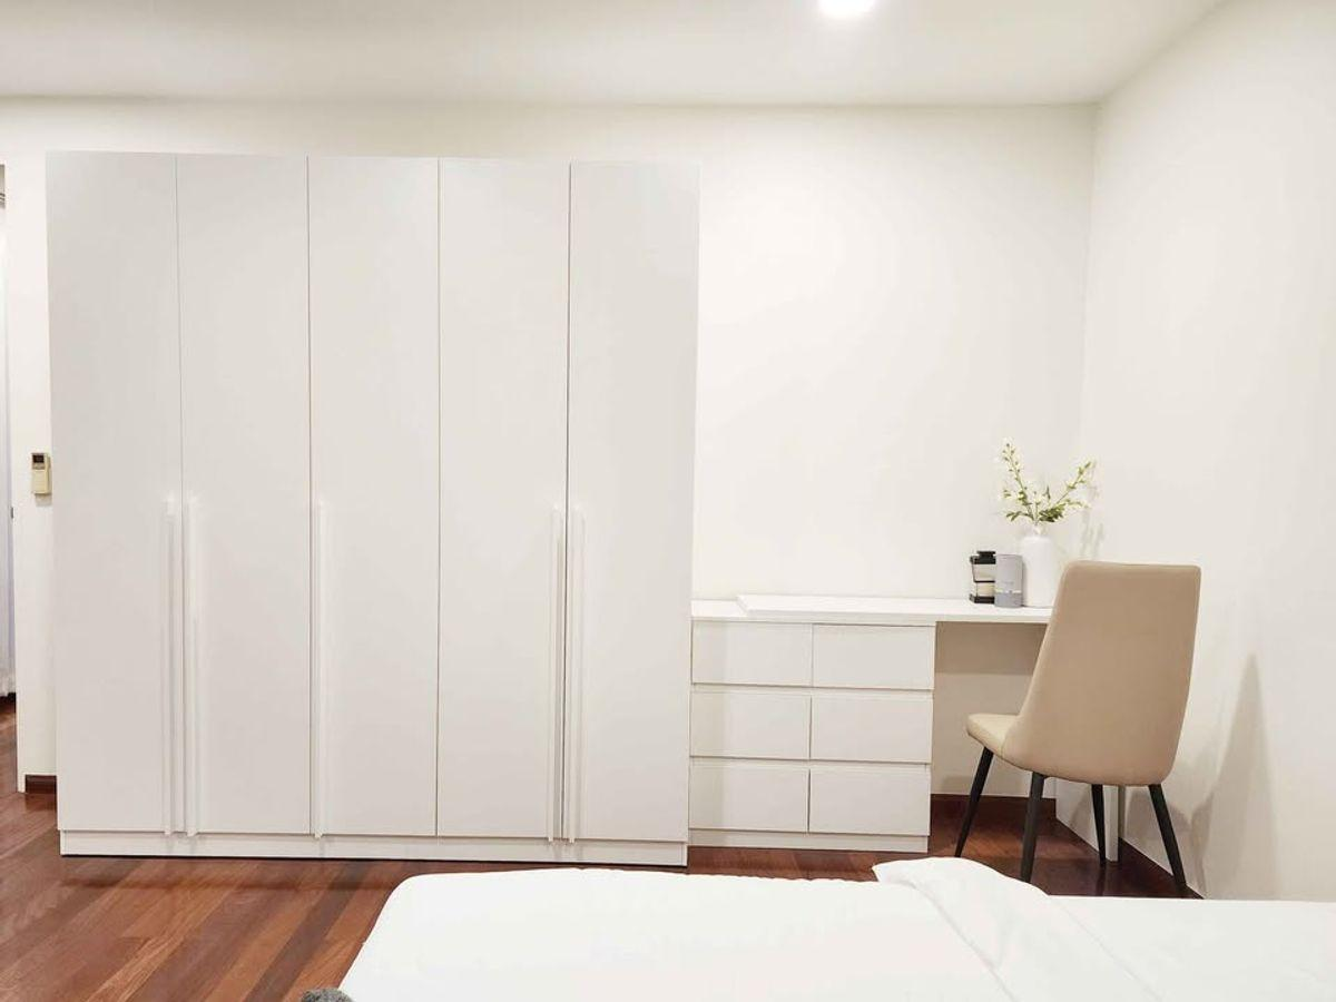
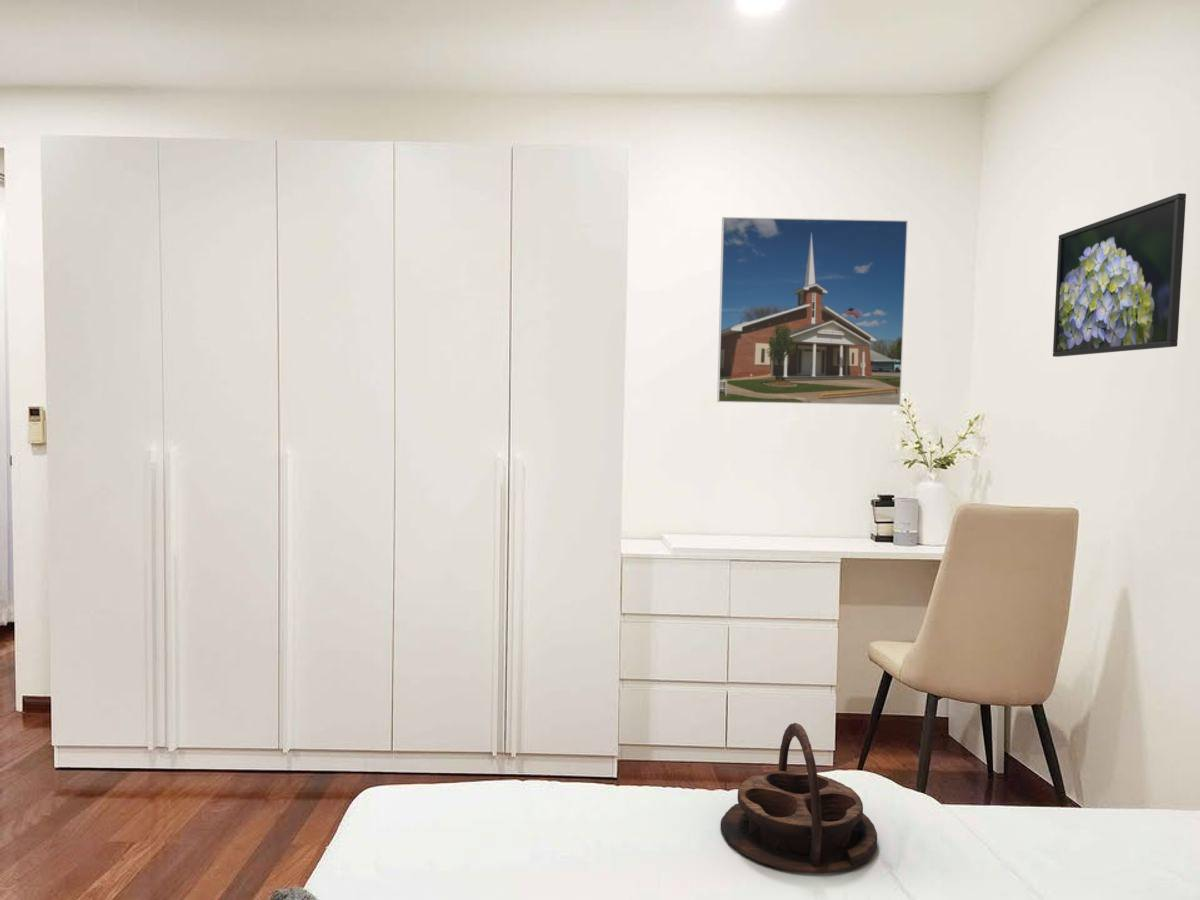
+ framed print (1111, 284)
+ serving tray (799, 780)
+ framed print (811, 312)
